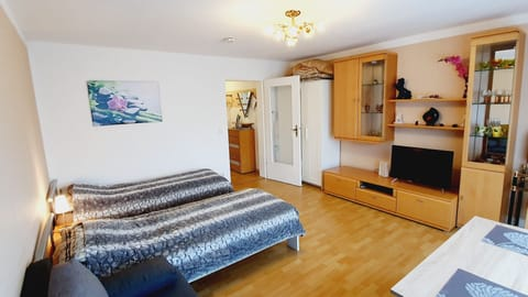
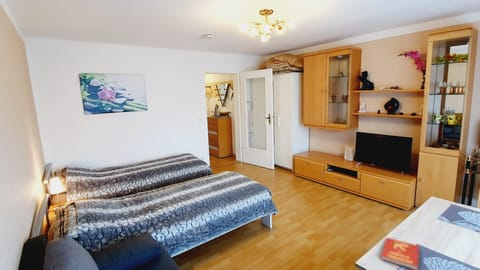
+ book (400, 252)
